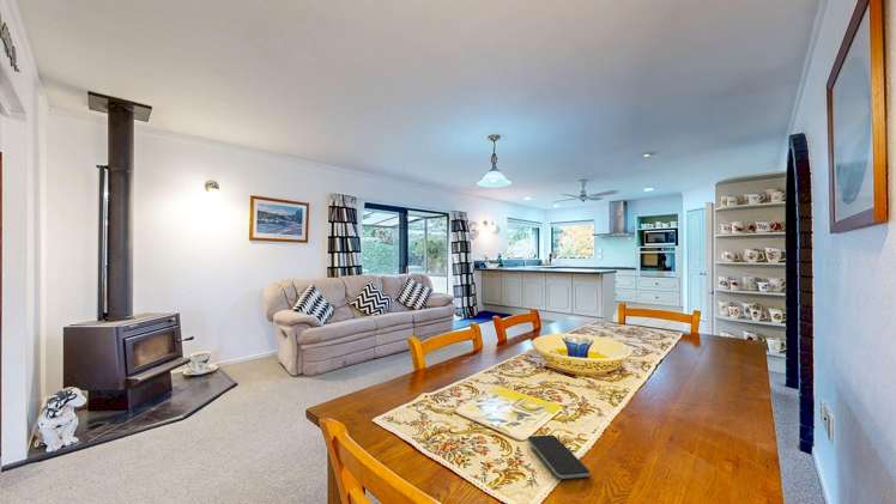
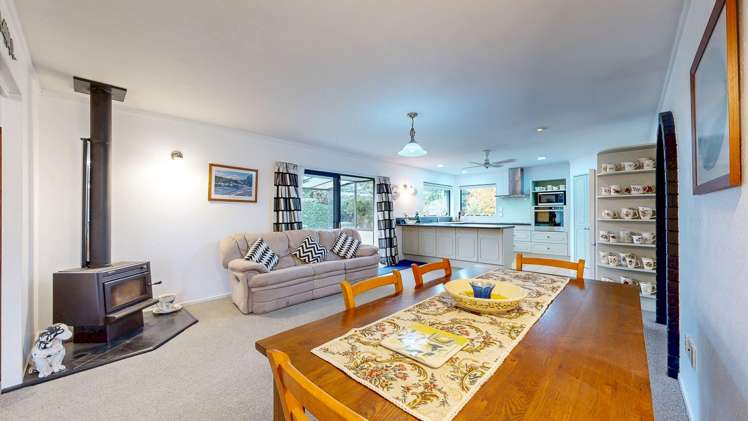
- smartphone (556, 454)
